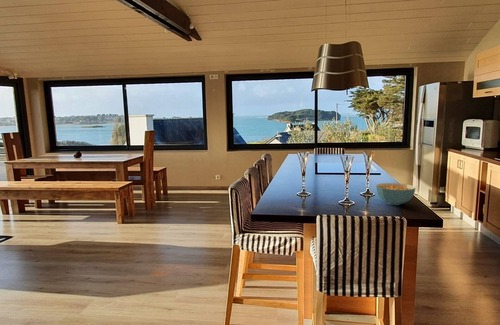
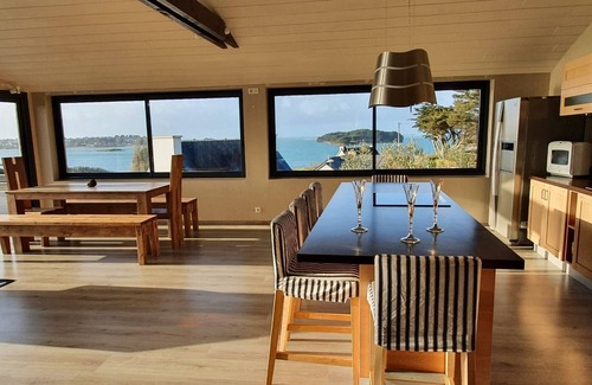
- cereal bowl (394, 195)
